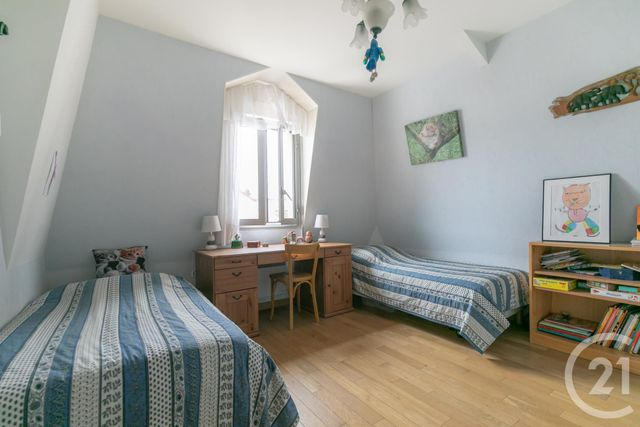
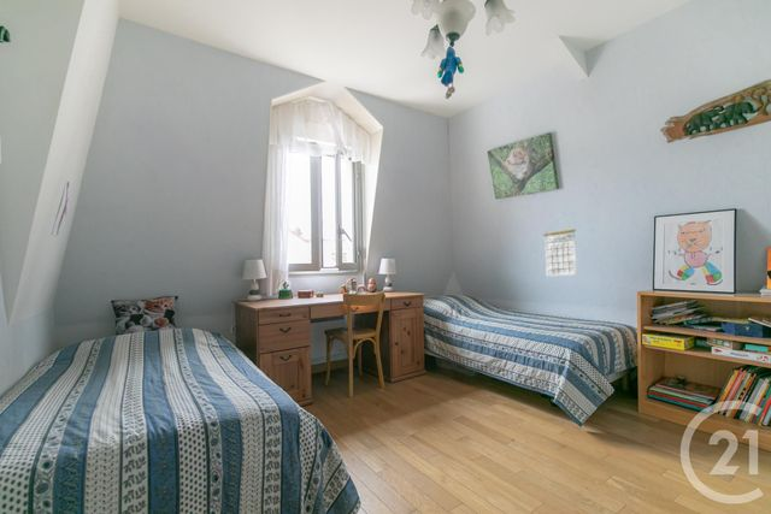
+ calendar (559, 248)
